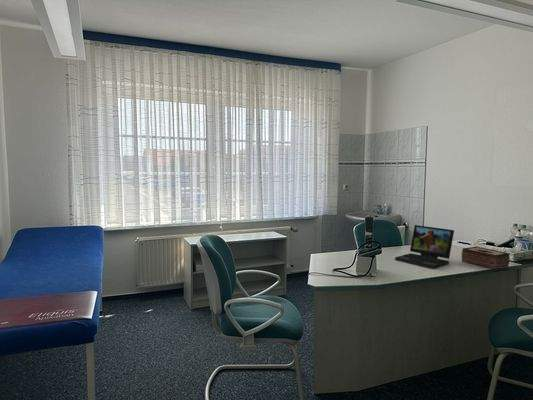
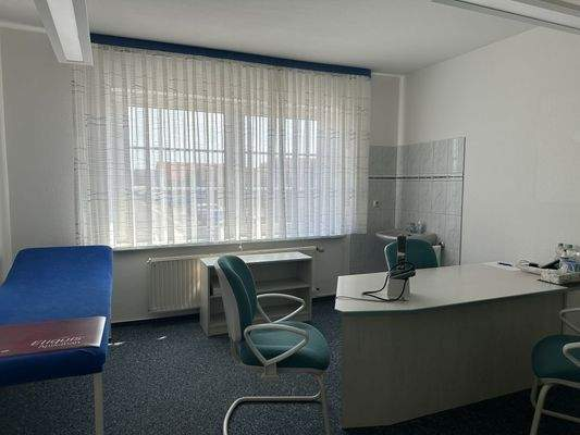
- tissue box (484, 257)
- laptop (424, 244)
